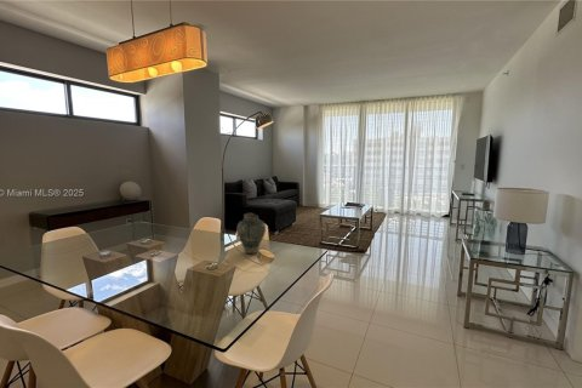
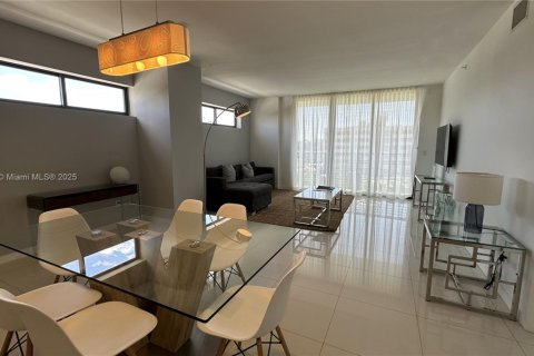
- vase (251, 233)
